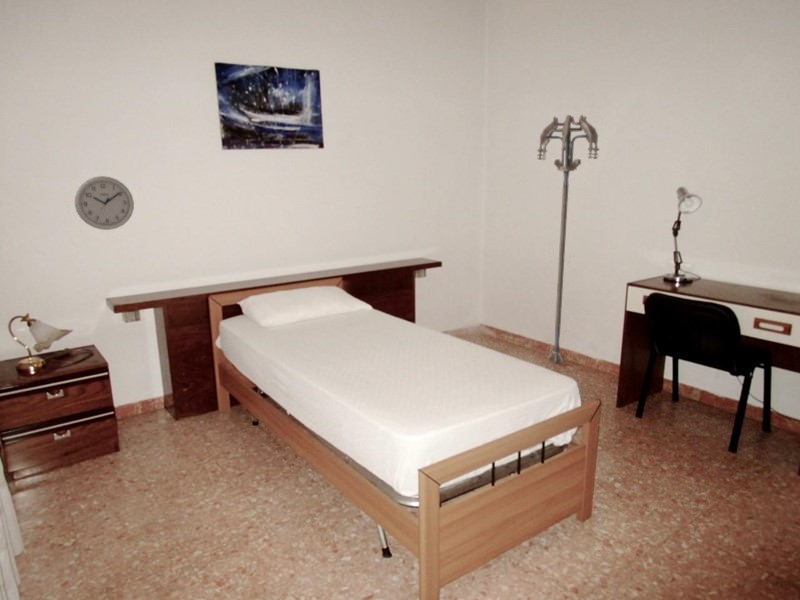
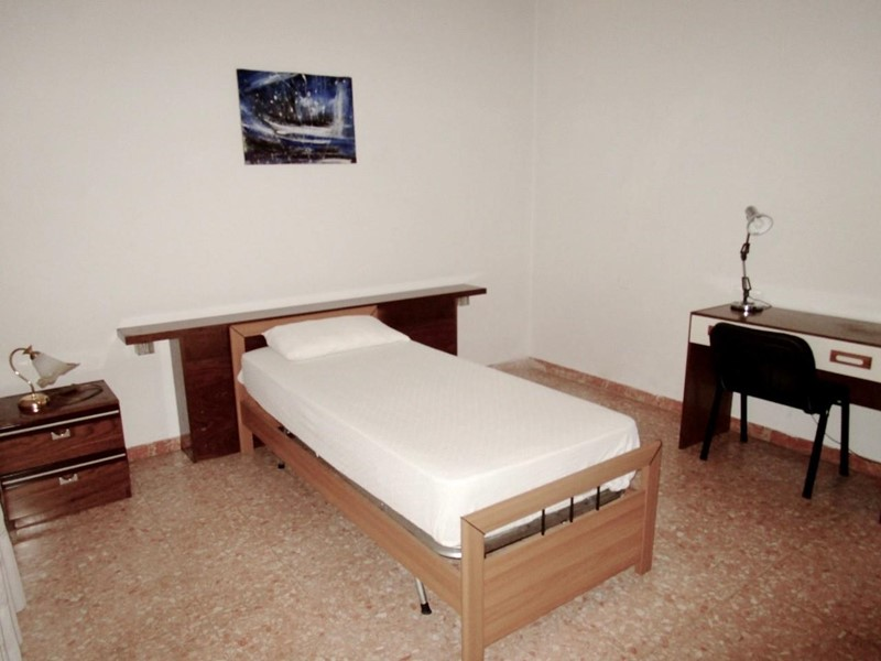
- floor lamp (561, 246)
- wall clock (105, 203)
